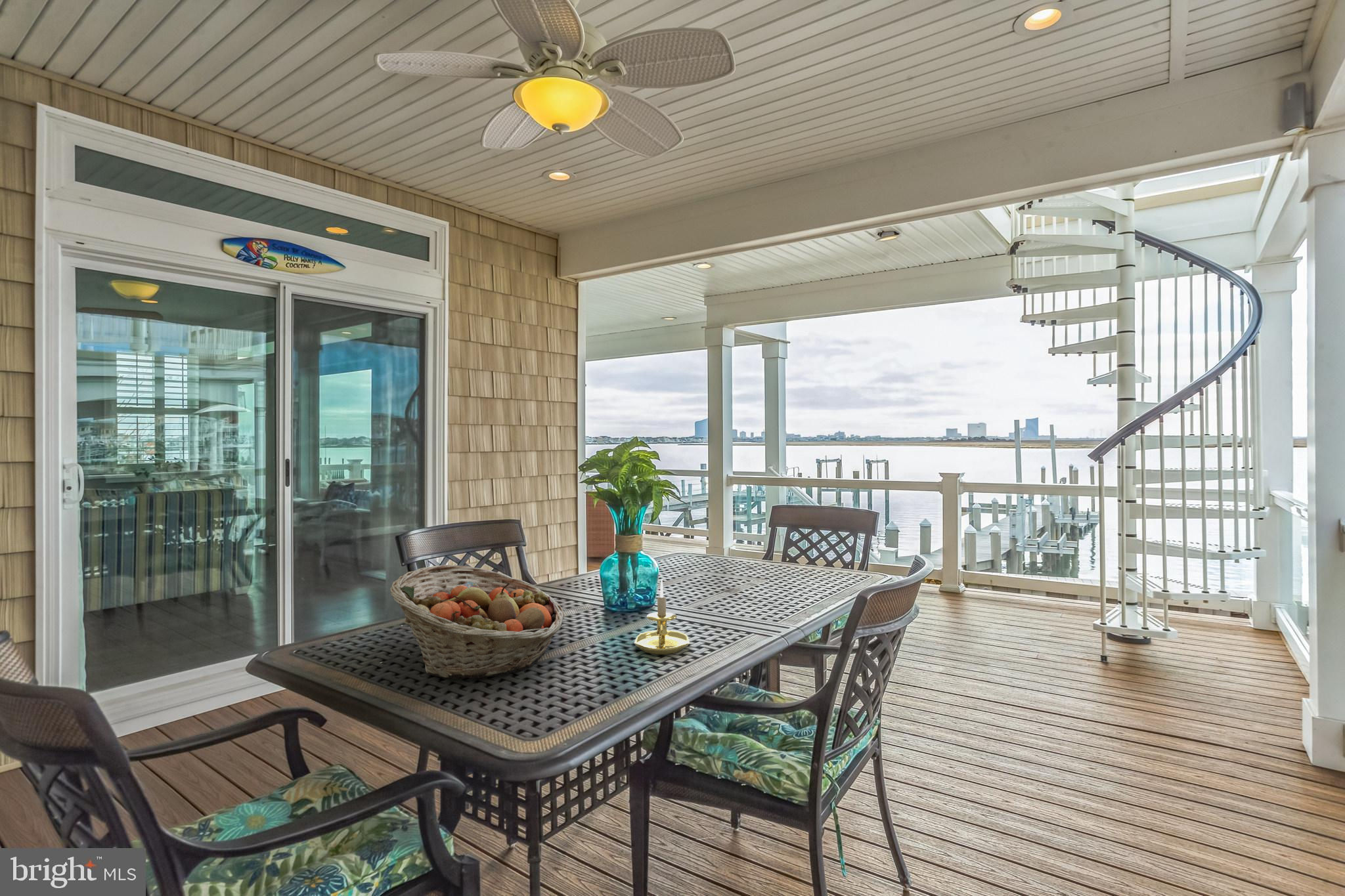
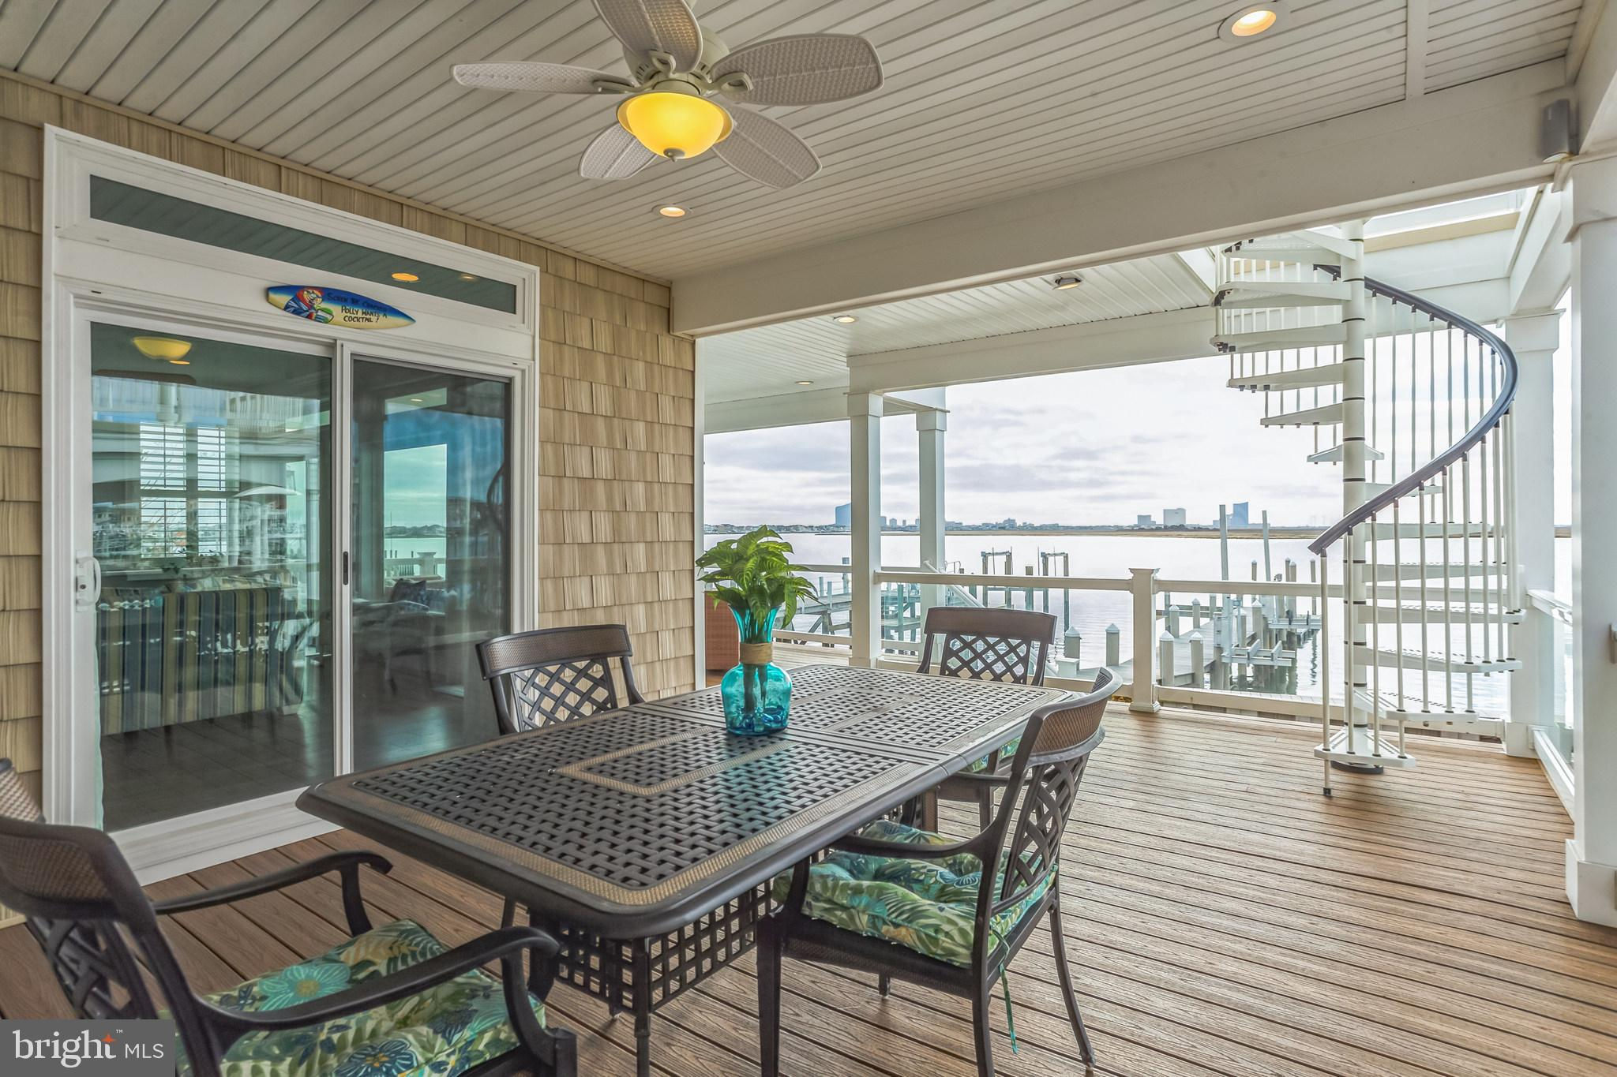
- candle holder (661, 614)
- fruit basket (481, 614)
